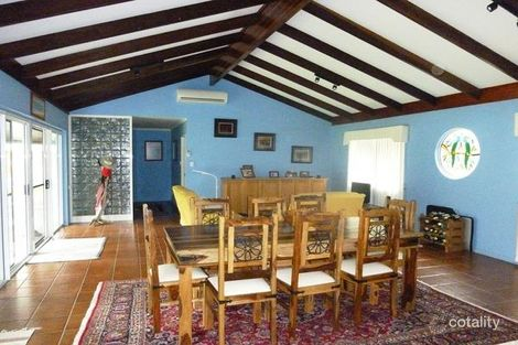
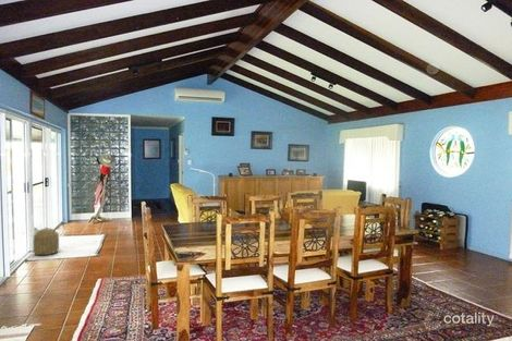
+ basket (46, 240)
